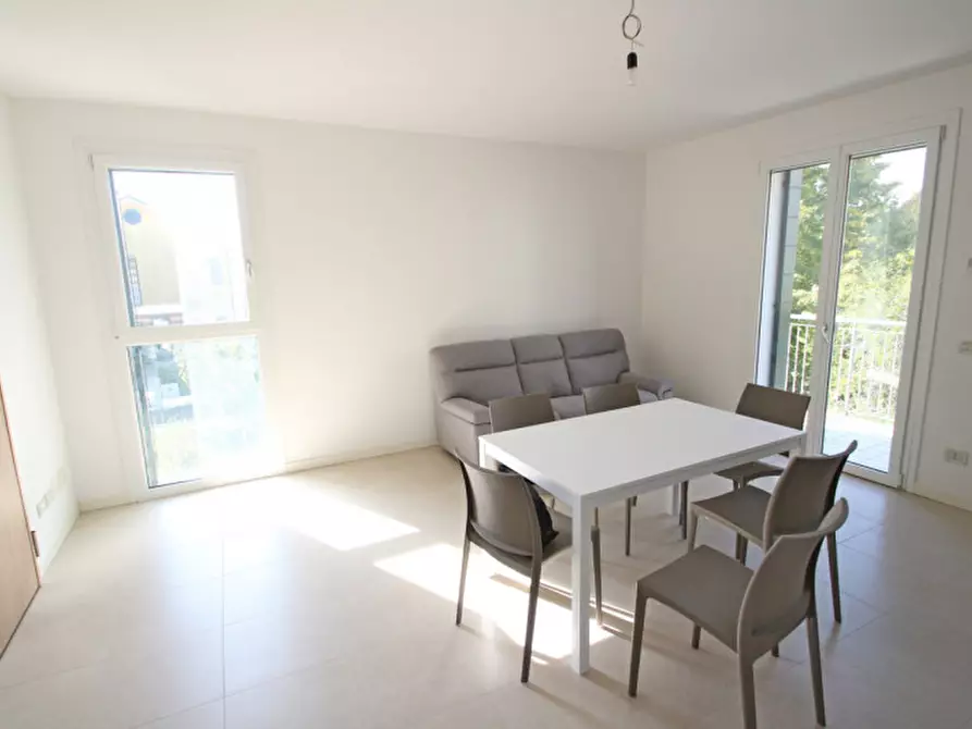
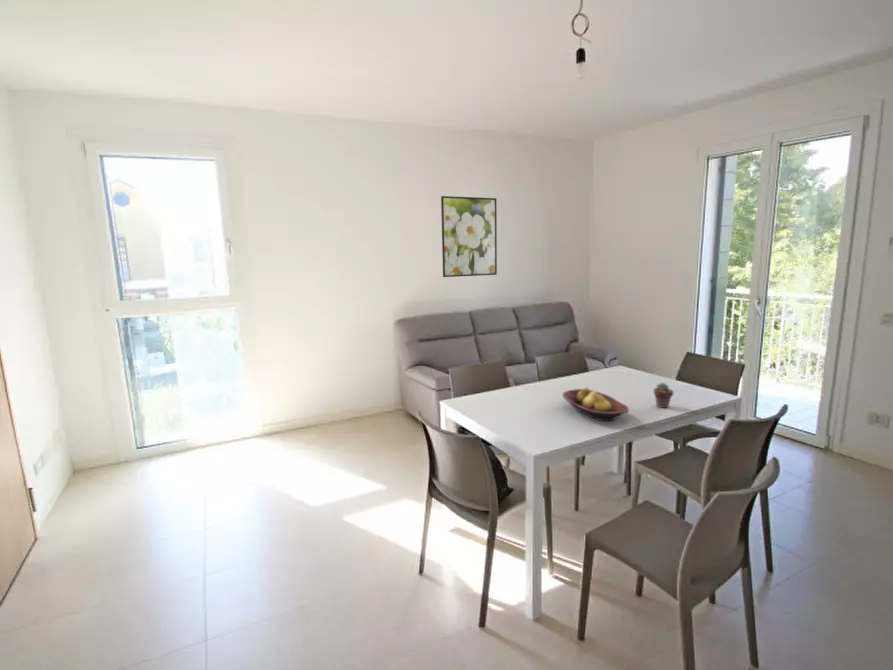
+ potted succulent (663, 394)
+ fruit bowl (593, 401)
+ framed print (470, 237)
